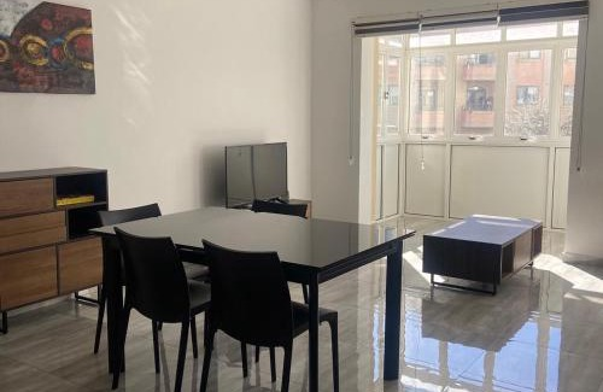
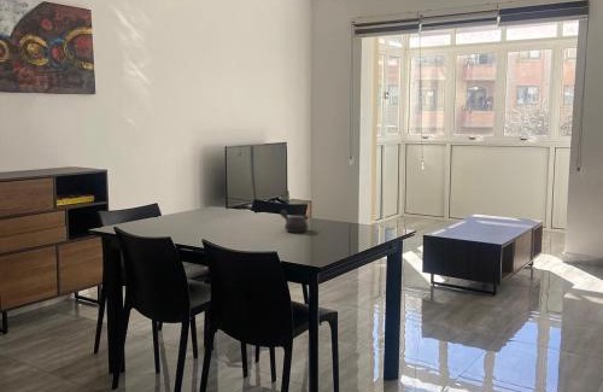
+ teapot (293, 220)
